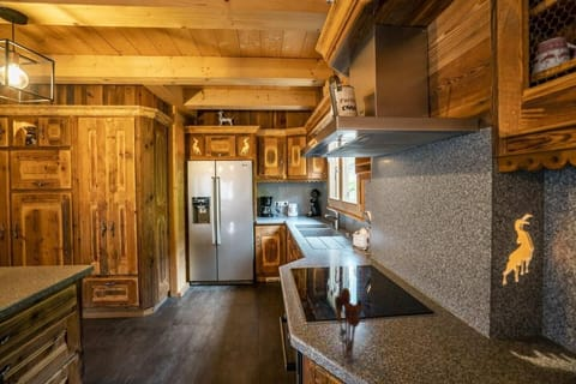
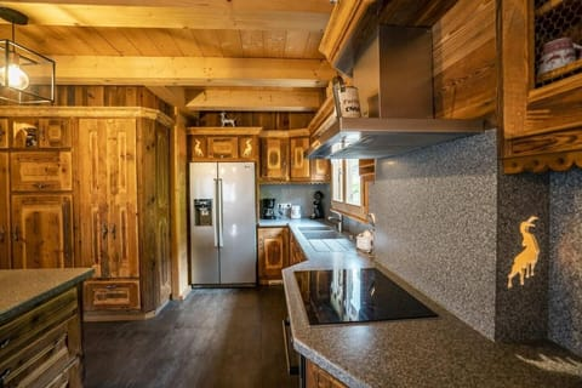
- utensil holder (348, 324)
